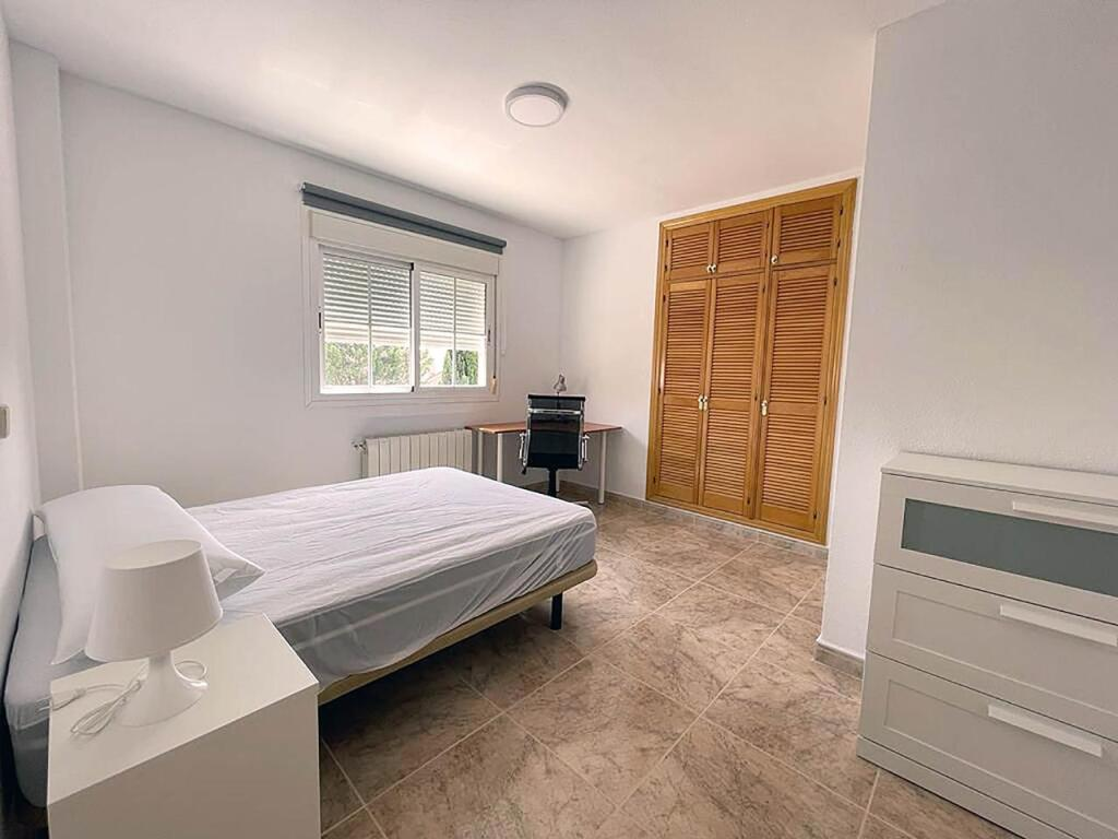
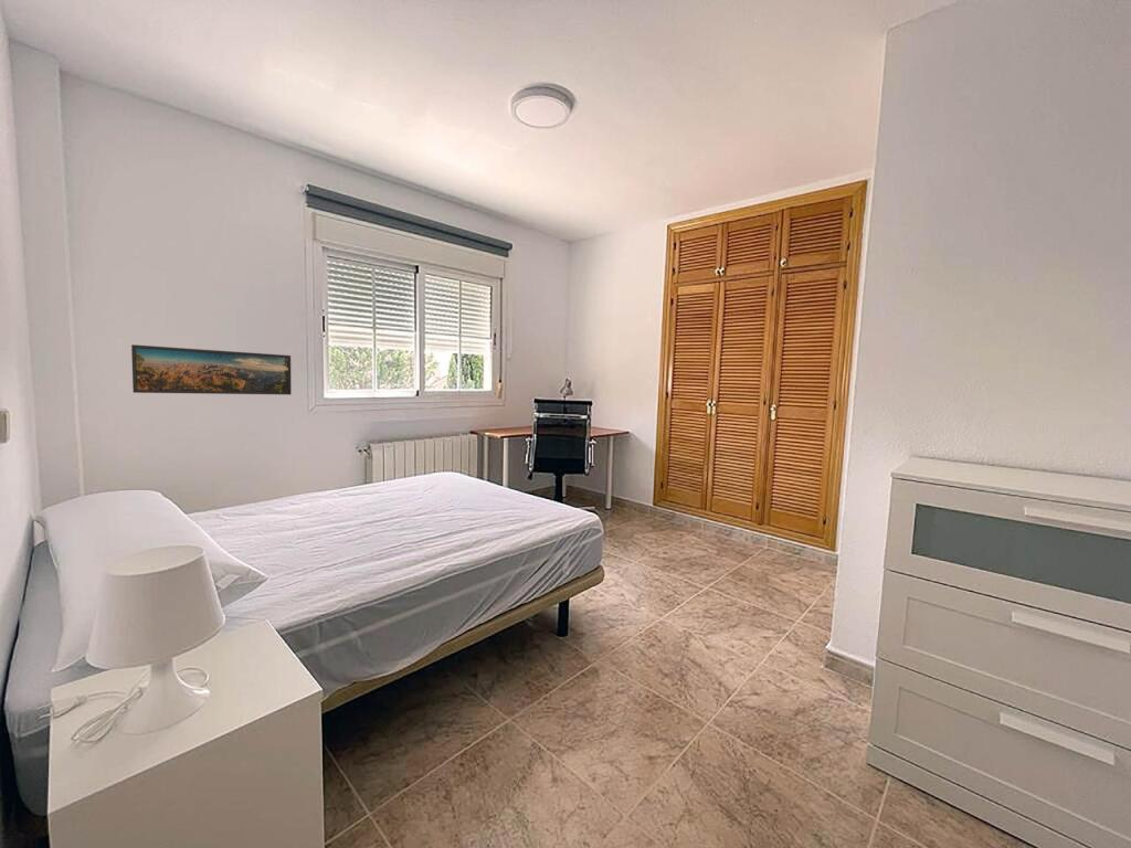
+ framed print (219, 372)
